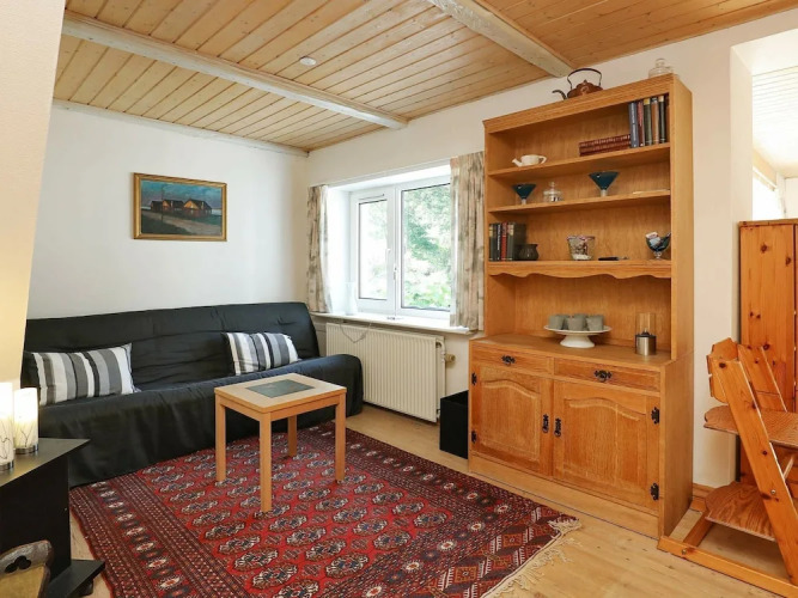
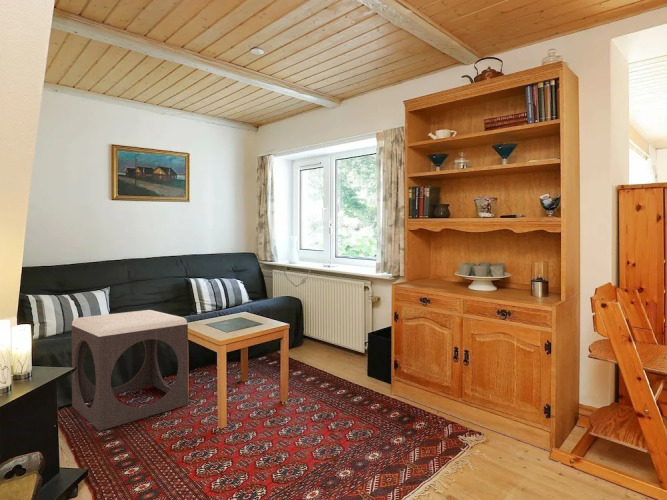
+ footstool (120, 355)
